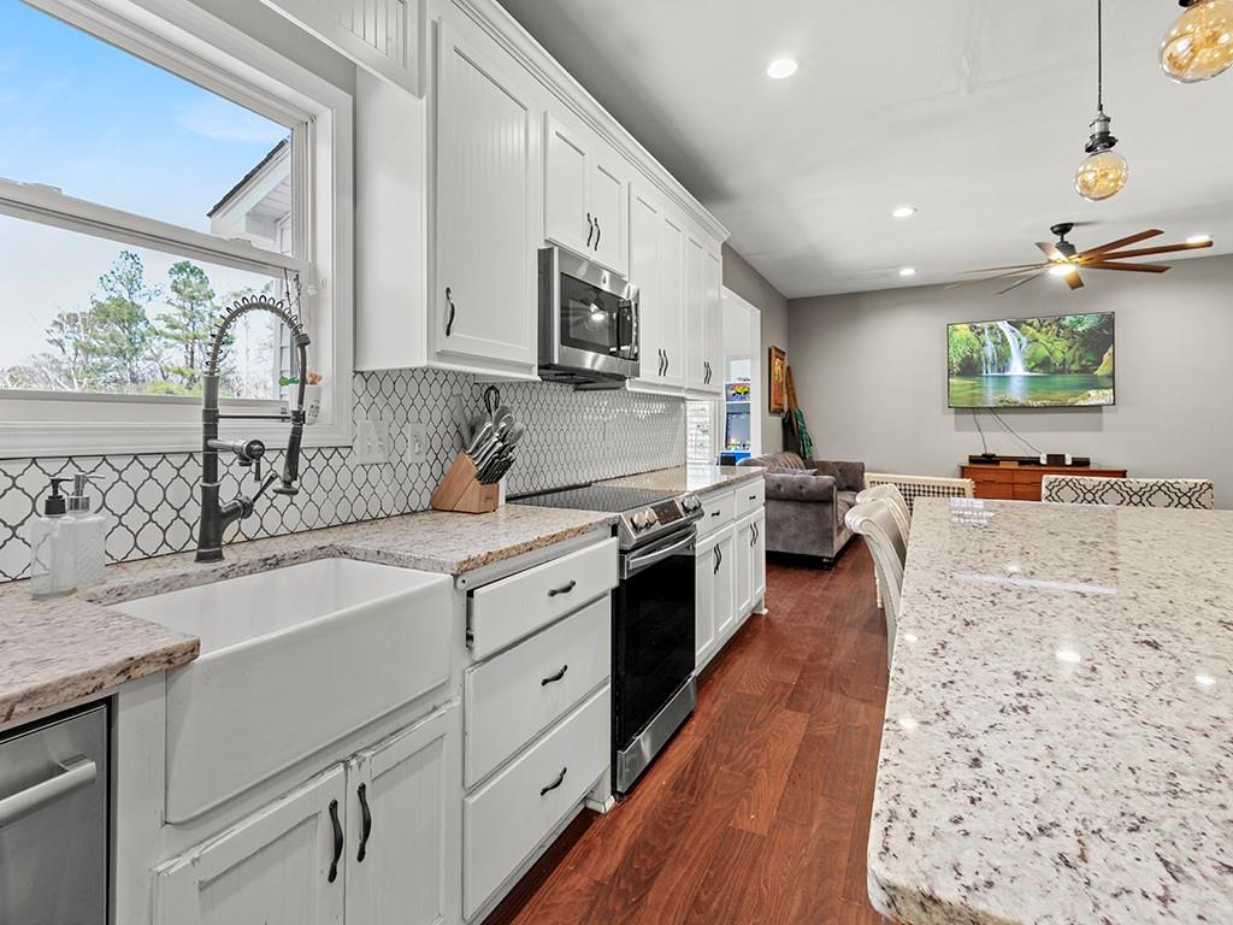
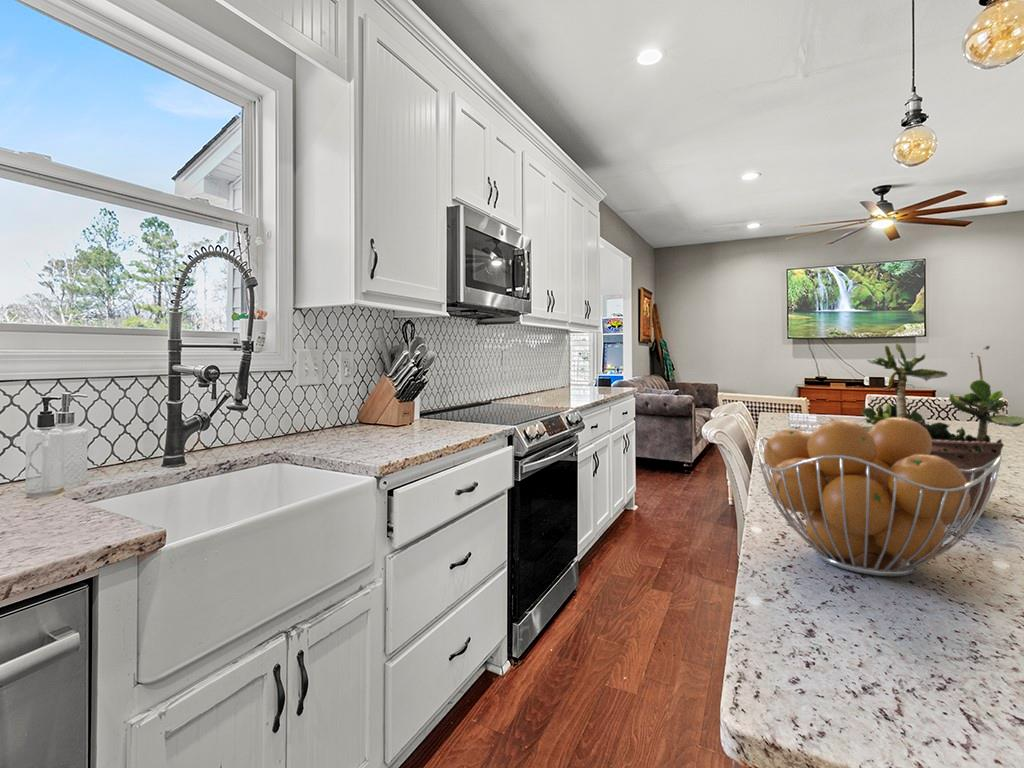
+ fruit basket (864, 489)
+ potted plant (938, 422)
